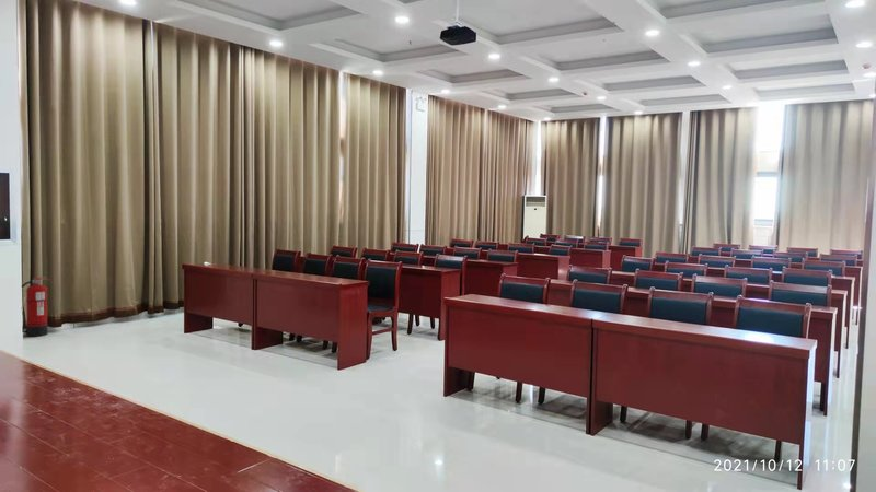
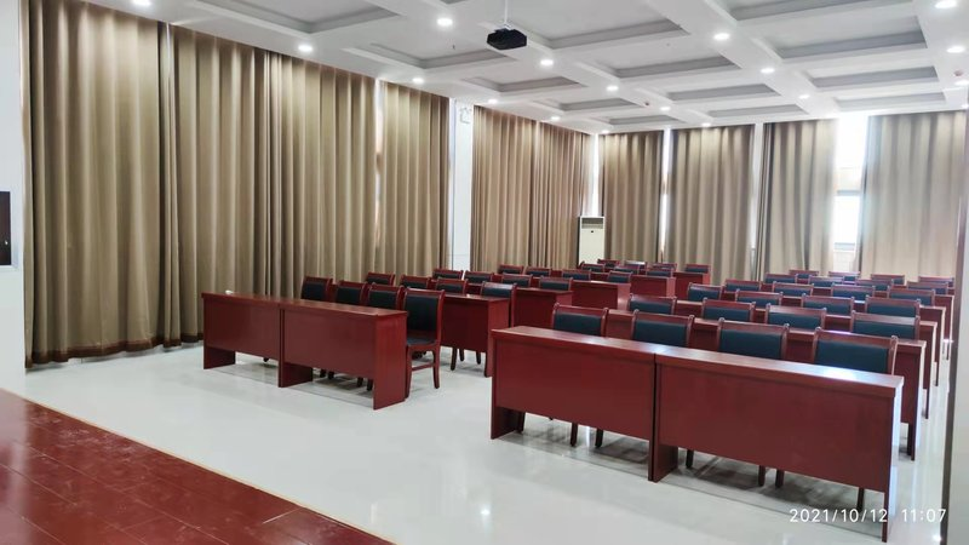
- fire extinguisher (34, 306)
